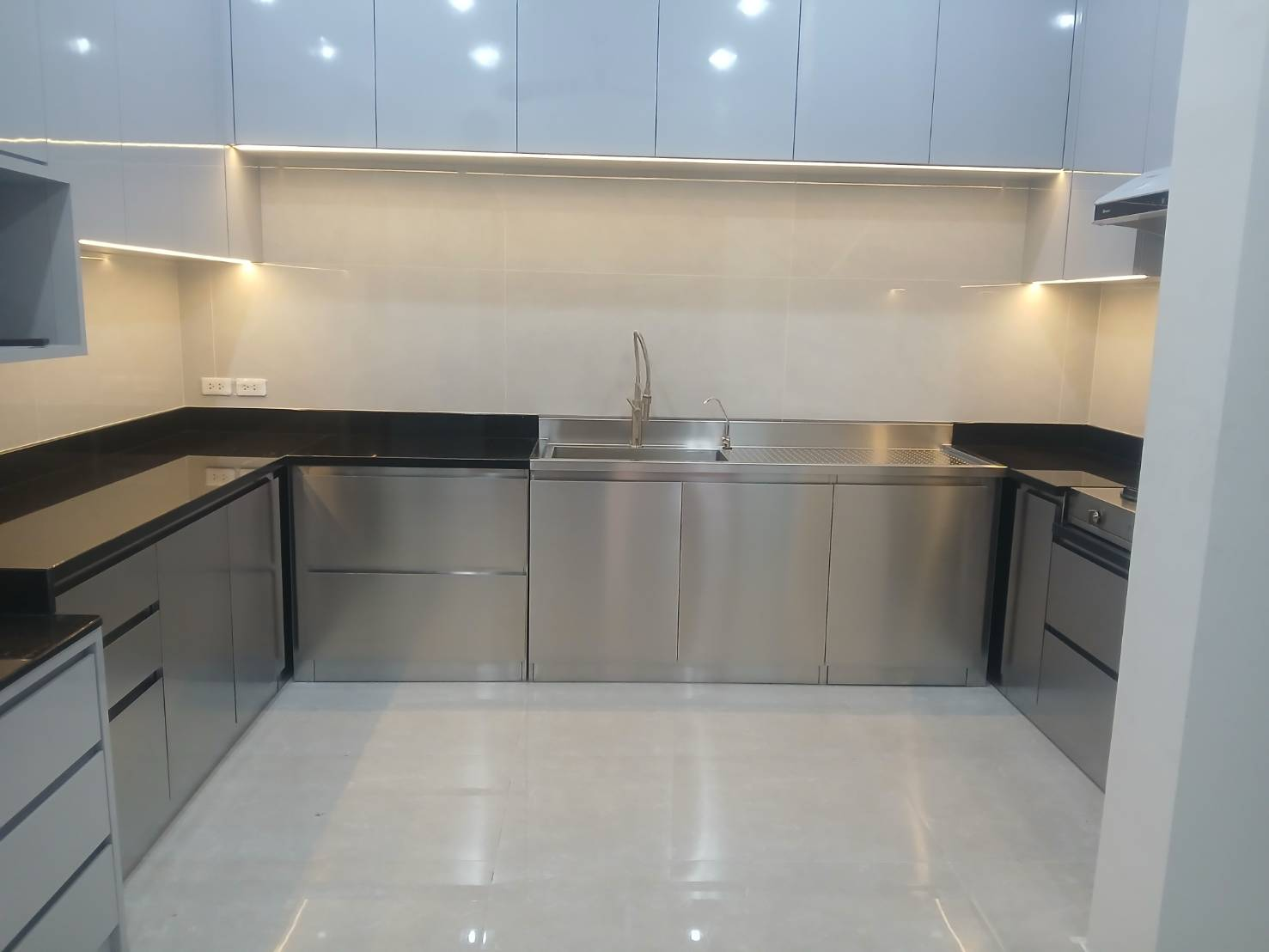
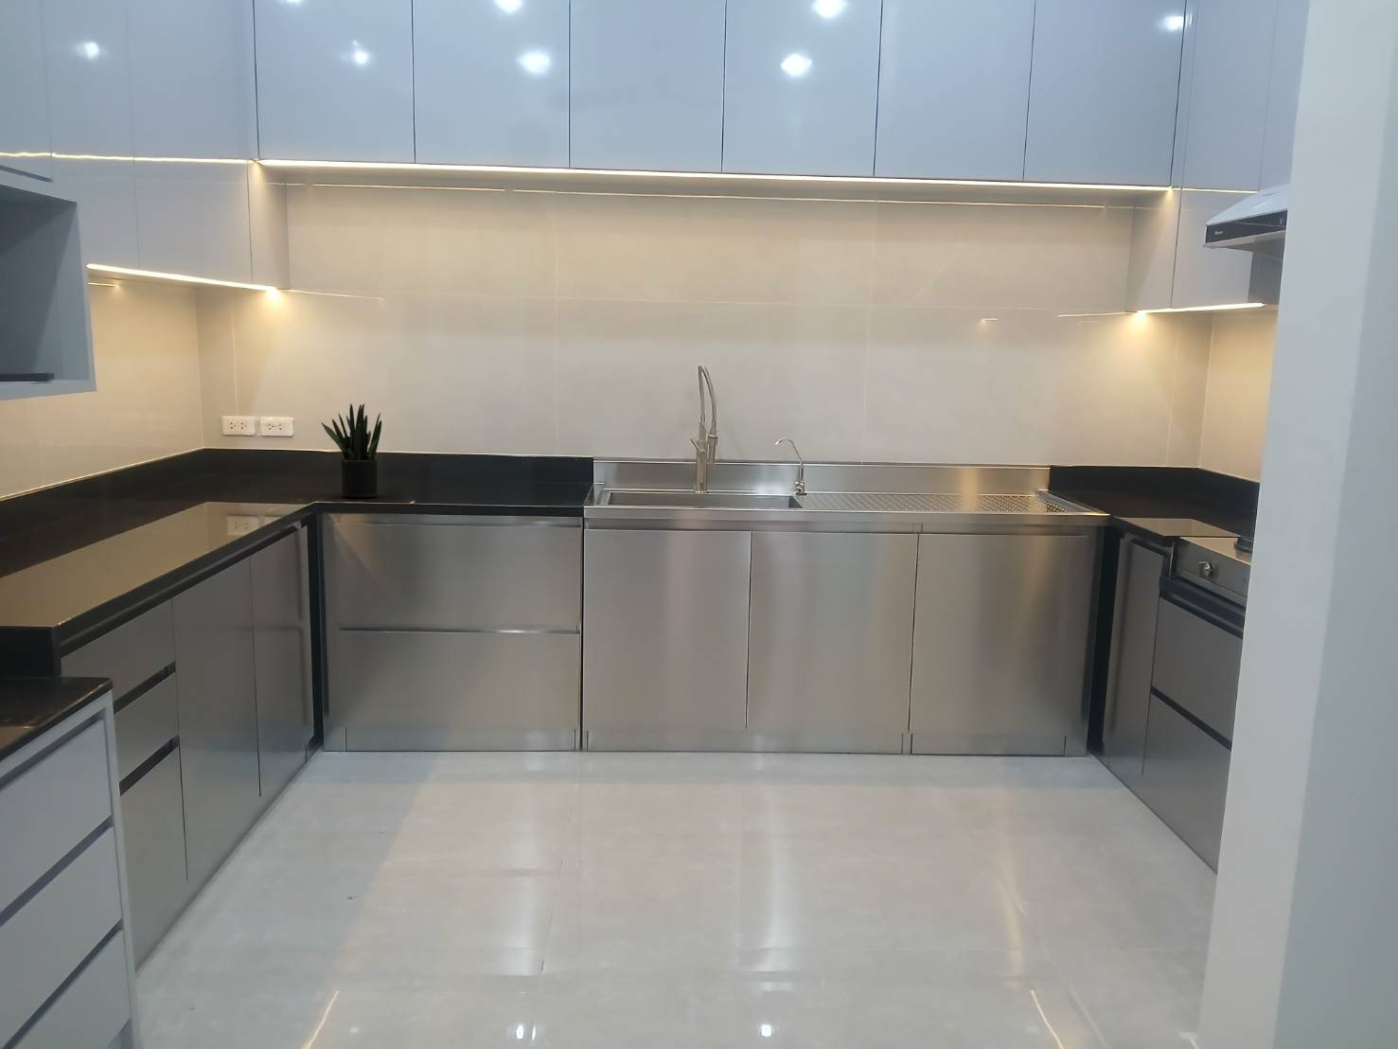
+ potted plant (354, 450)
